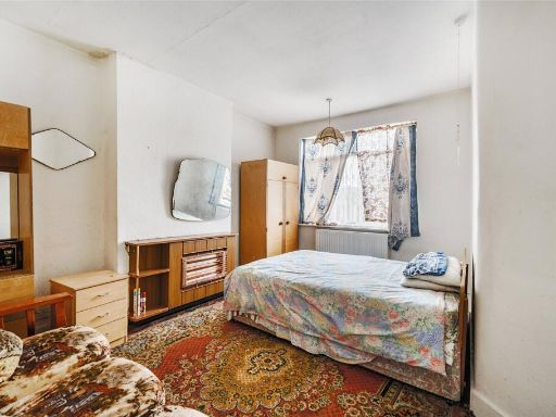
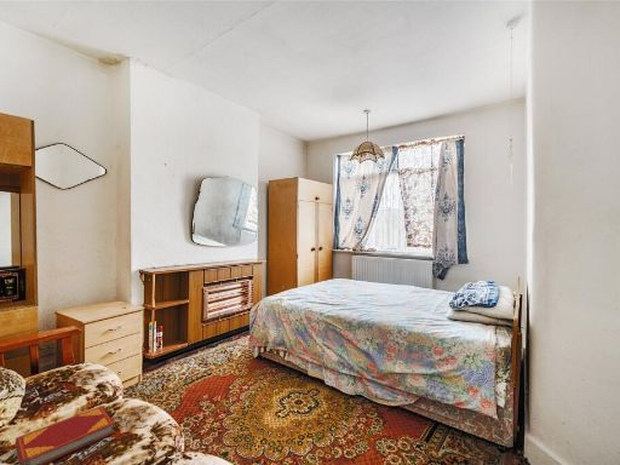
+ hardback book (67, 435)
